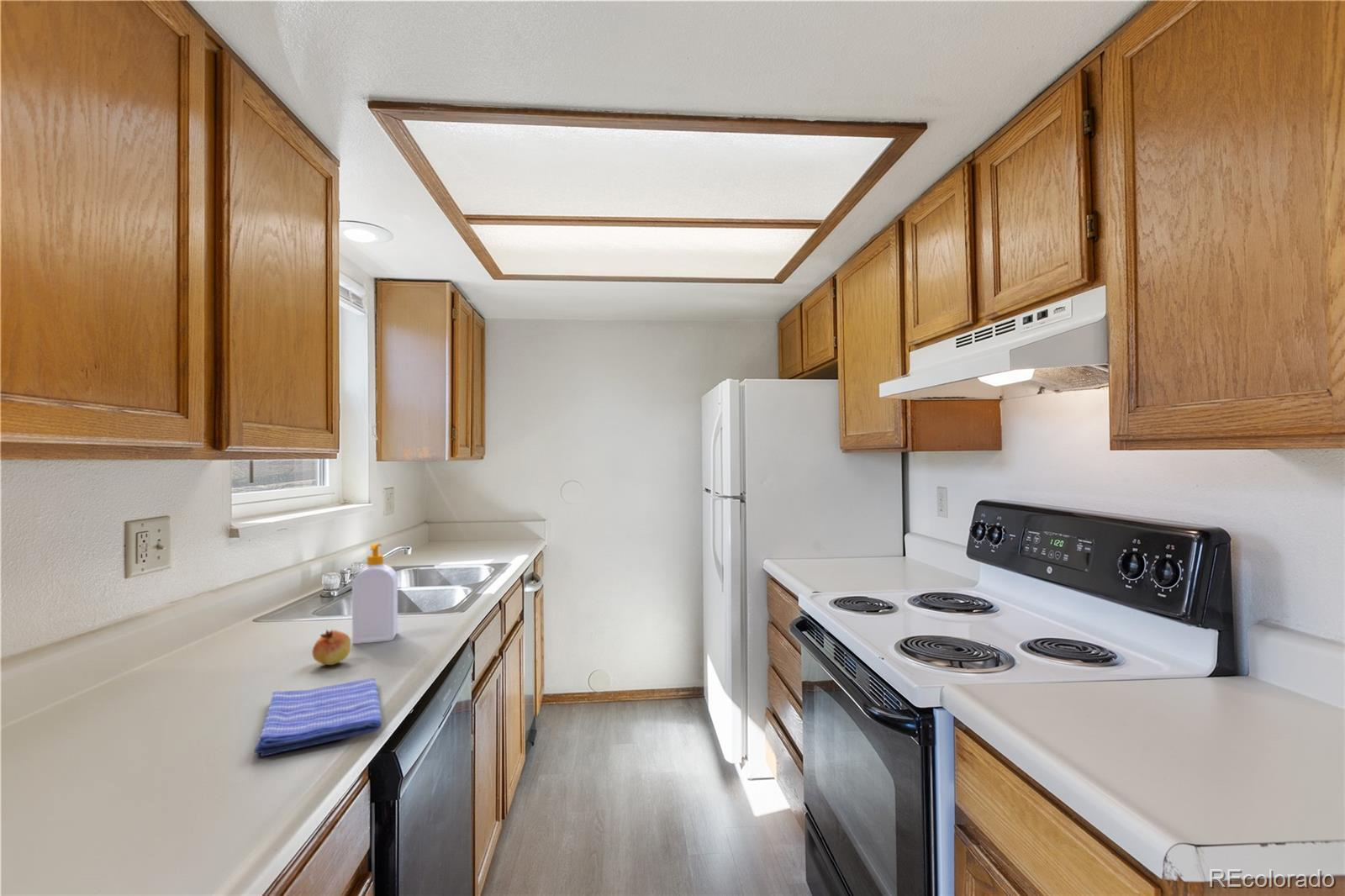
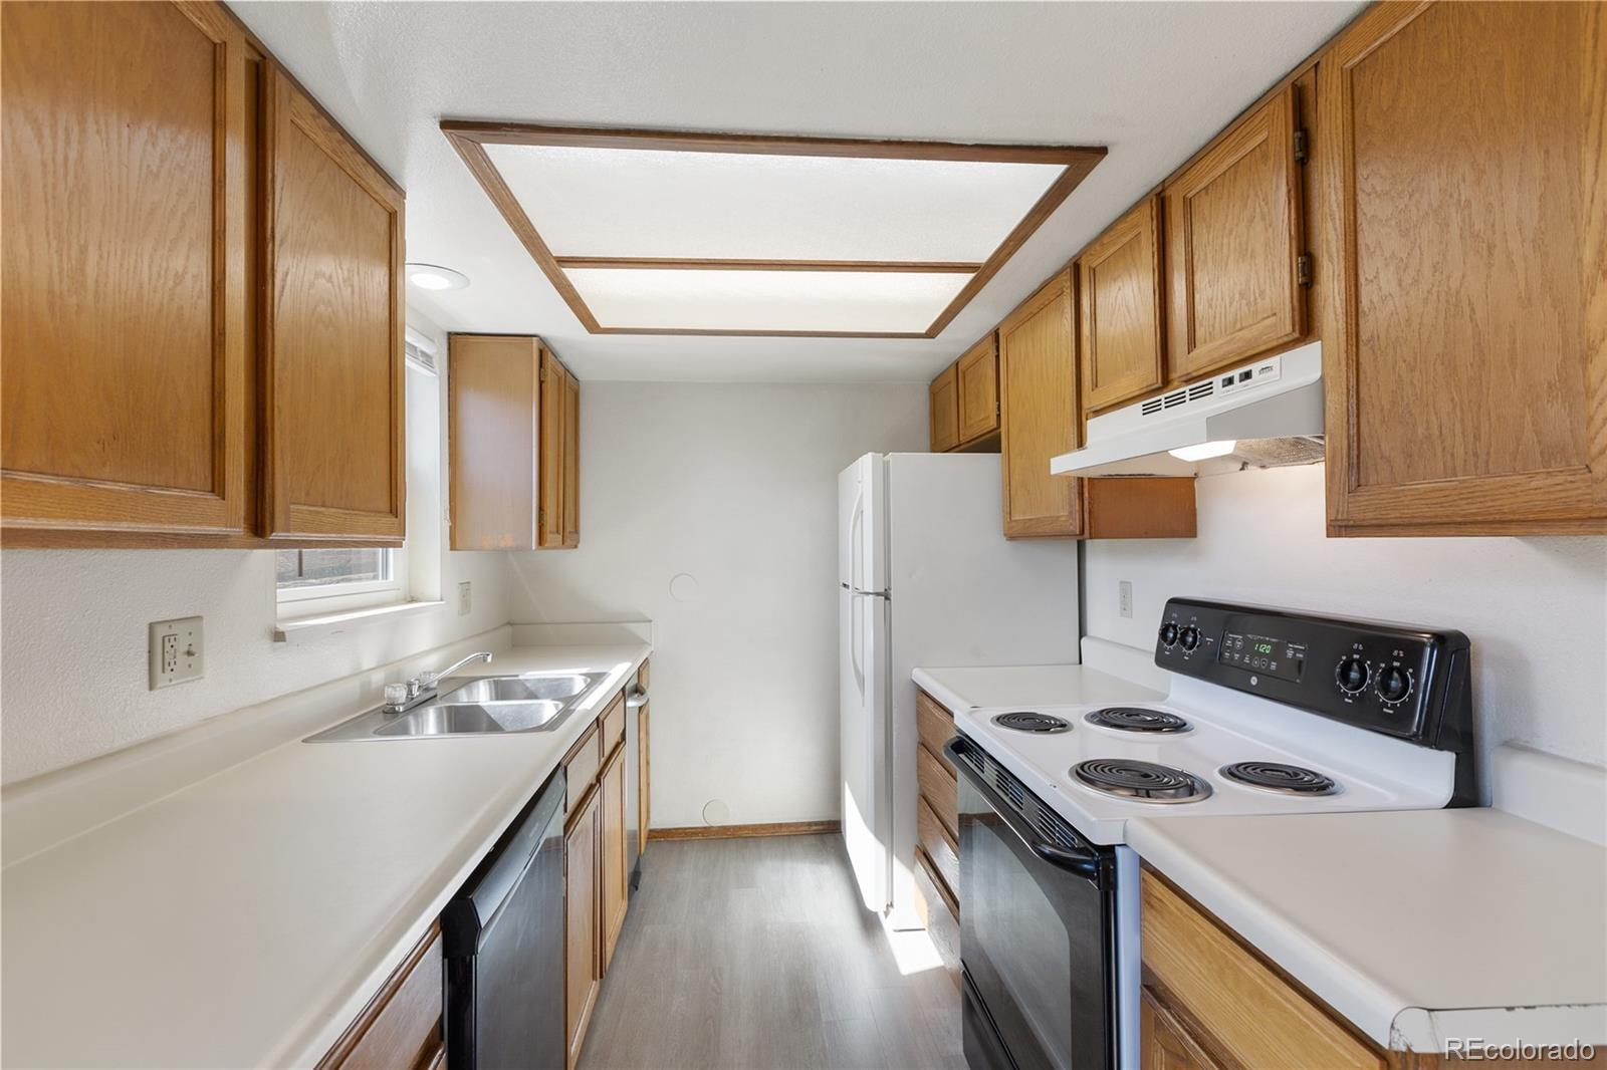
- soap bottle (375, 591)
- dish towel (323, 709)
- fruit (332, 646)
